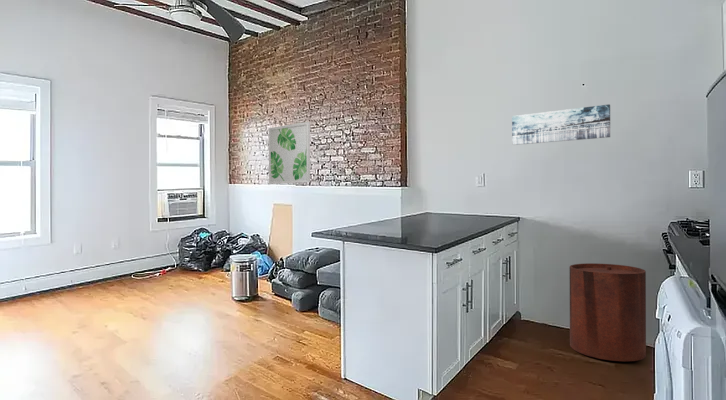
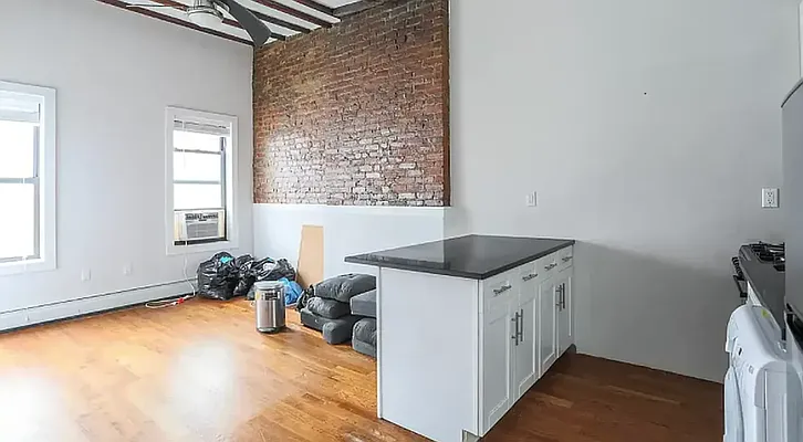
- wall art (288, 154)
- trash can (606, 308)
- wall art (558, 126)
